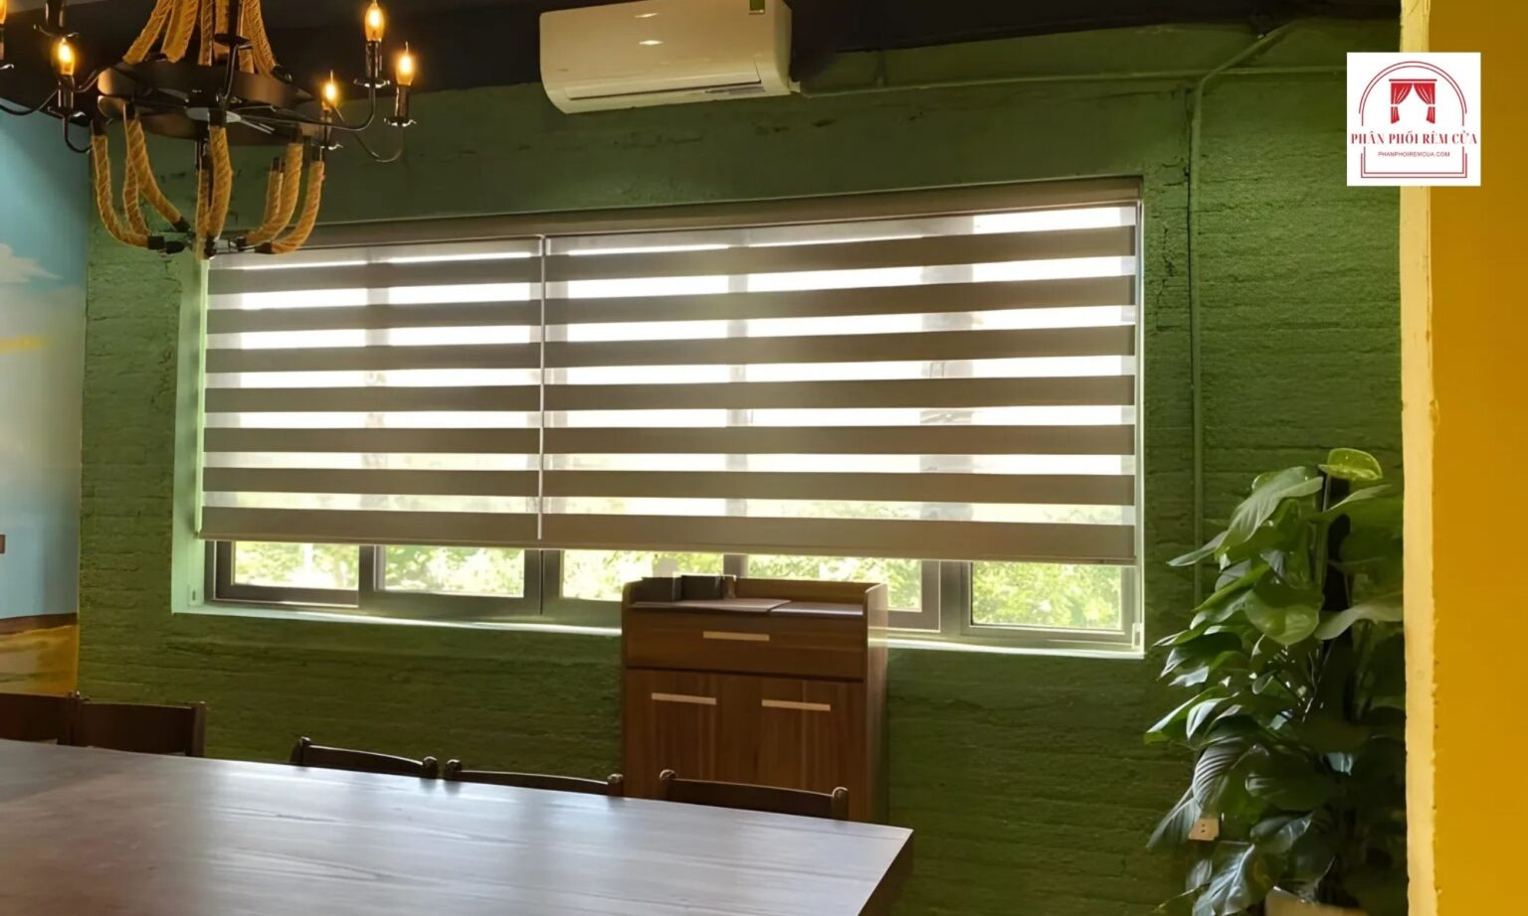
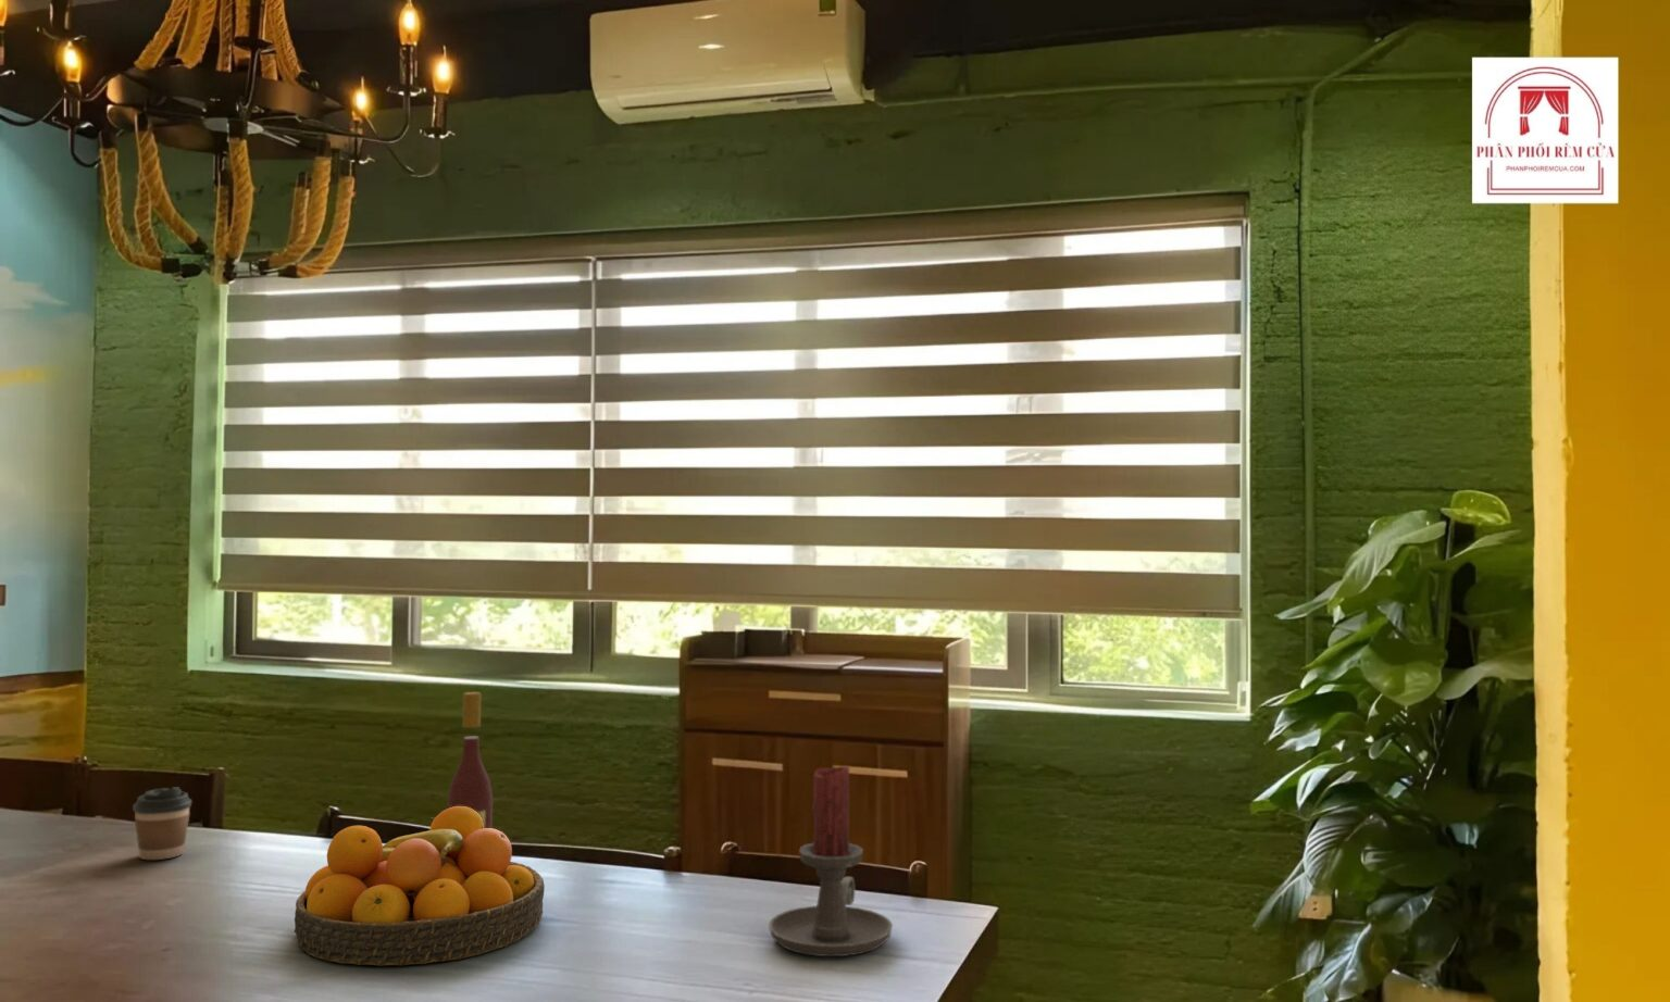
+ fruit bowl (423, 872)
+ wine bottle (470, 778)
+ candle holder (835, 848)
+ coffee cup (162, 821)
